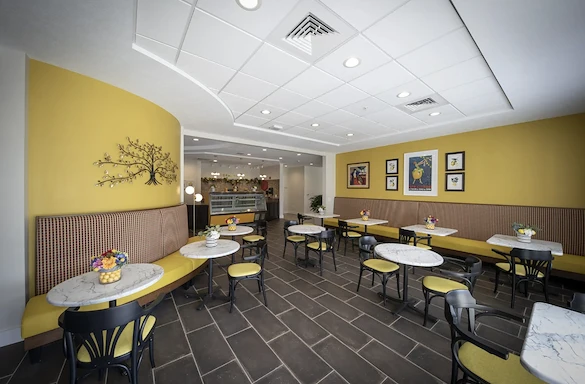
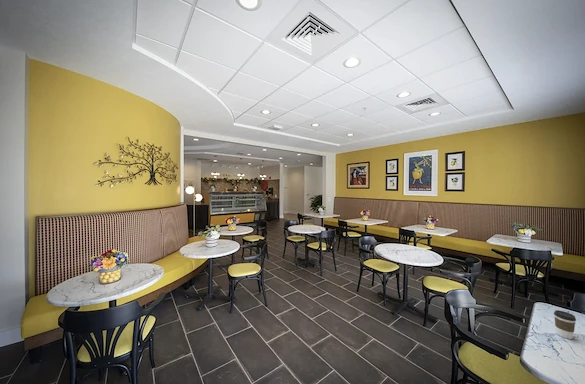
+ coffee cup (564, 324)
